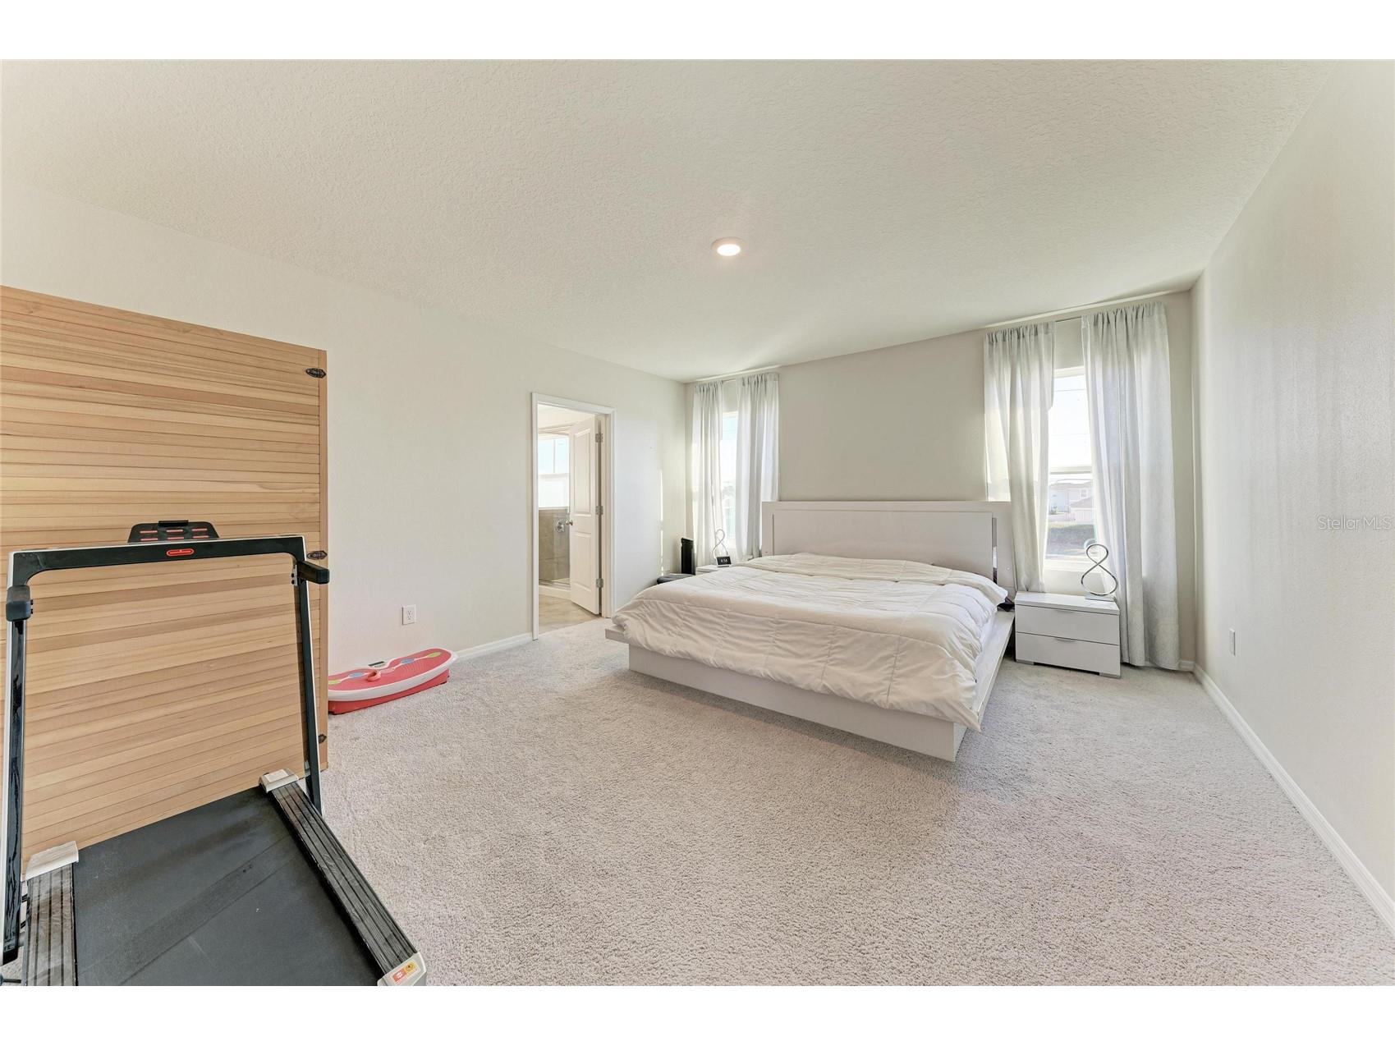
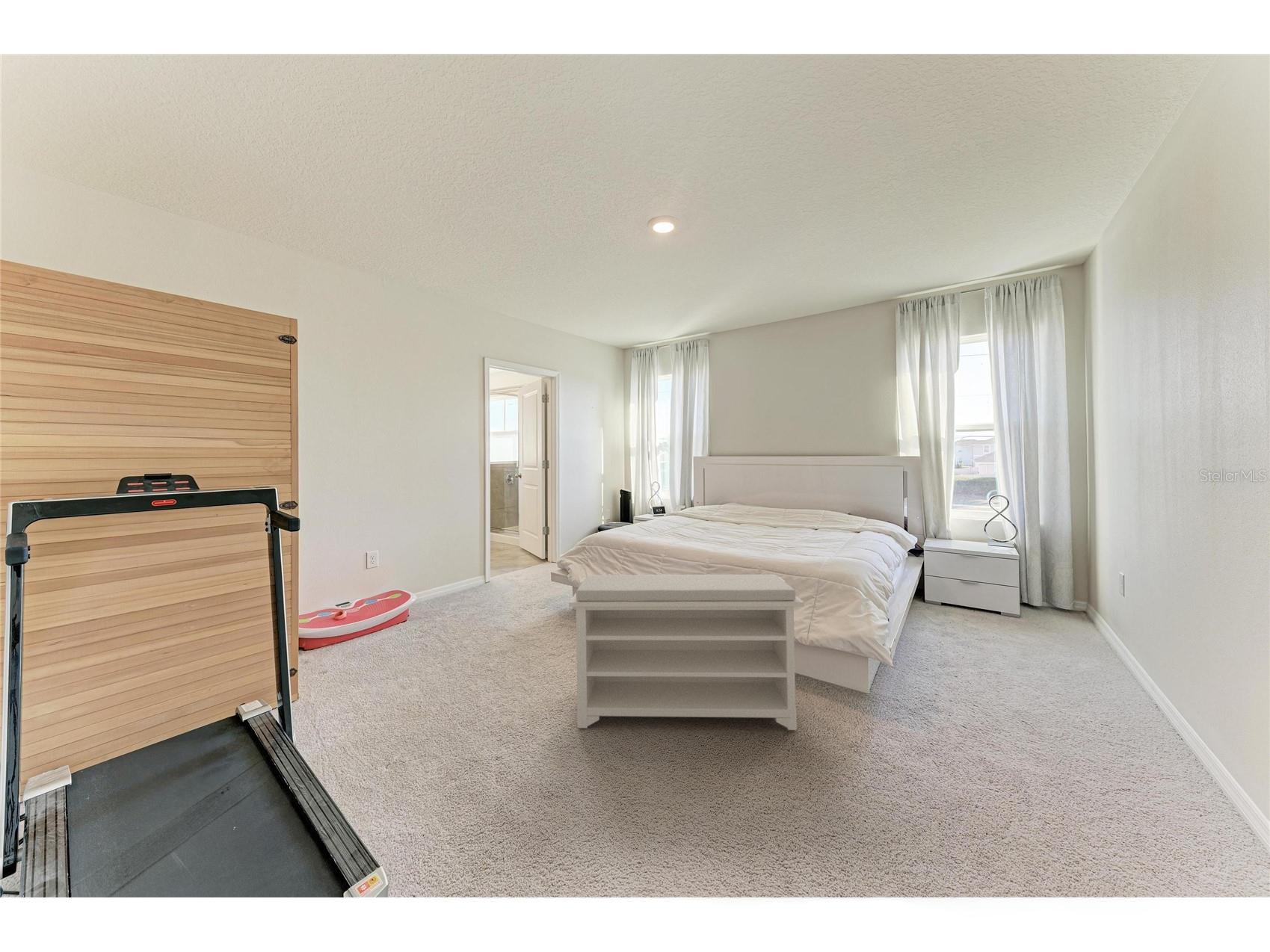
+ bench (683, 645)
